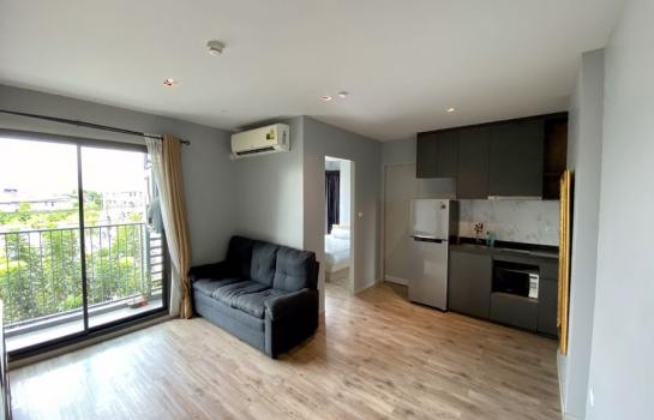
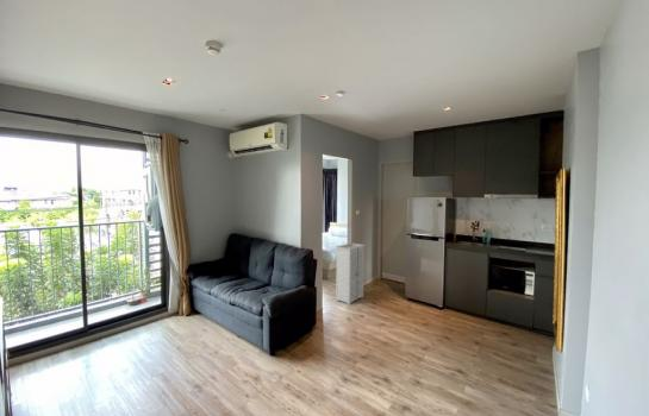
+ storage cabinet (350, 271)
